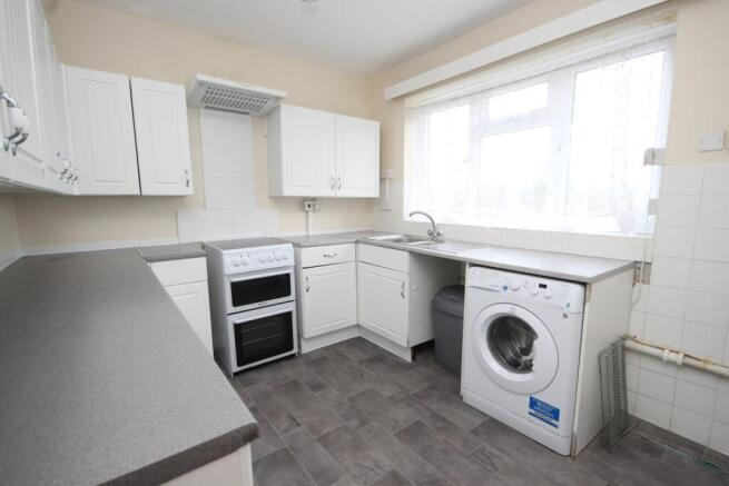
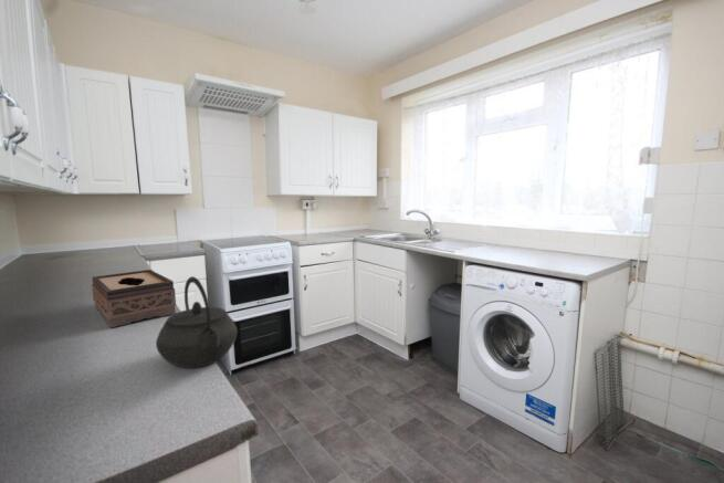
+ tissue box (133, 294)
+ kettle (199, 319)
